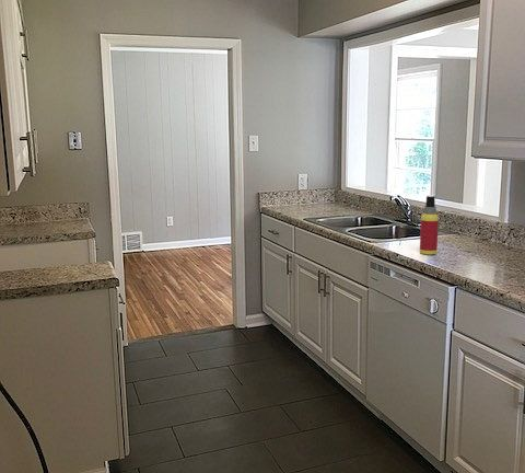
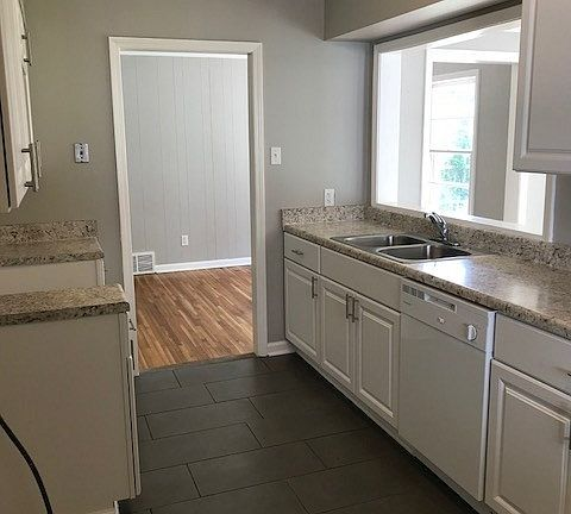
- spray bottle (429, 224)
